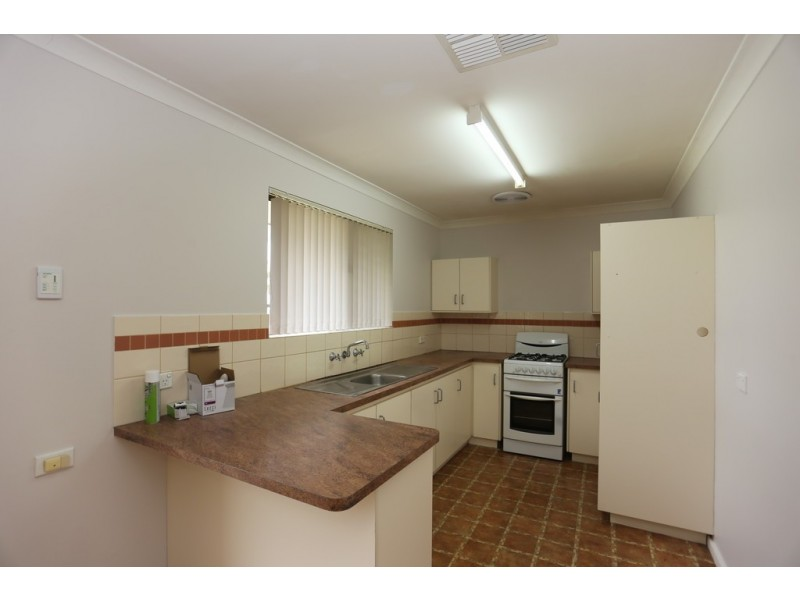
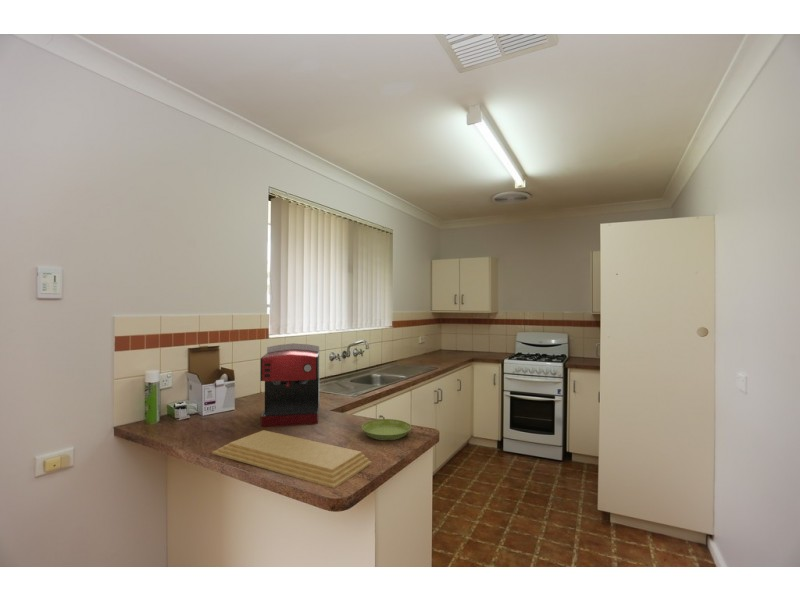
+ coffee maker (291, 382)
+ saucer (386, 430)
+ cutting board (289, 453)
